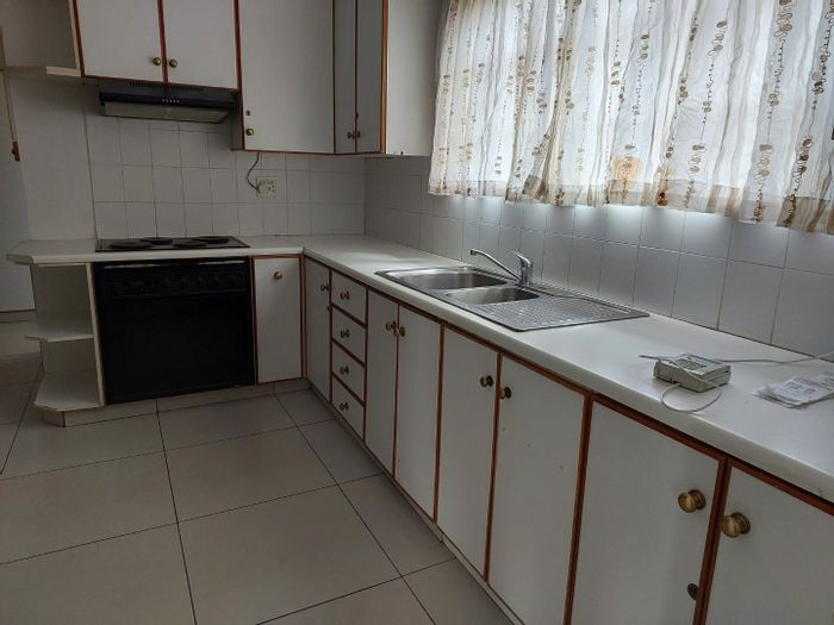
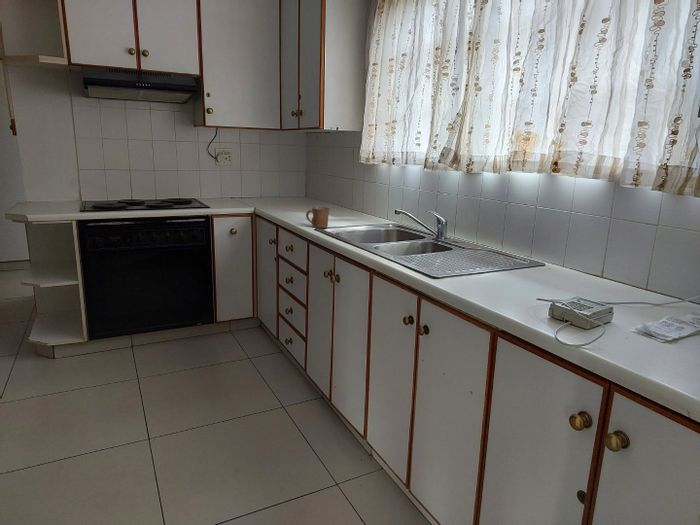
+ mug (317, 217)
